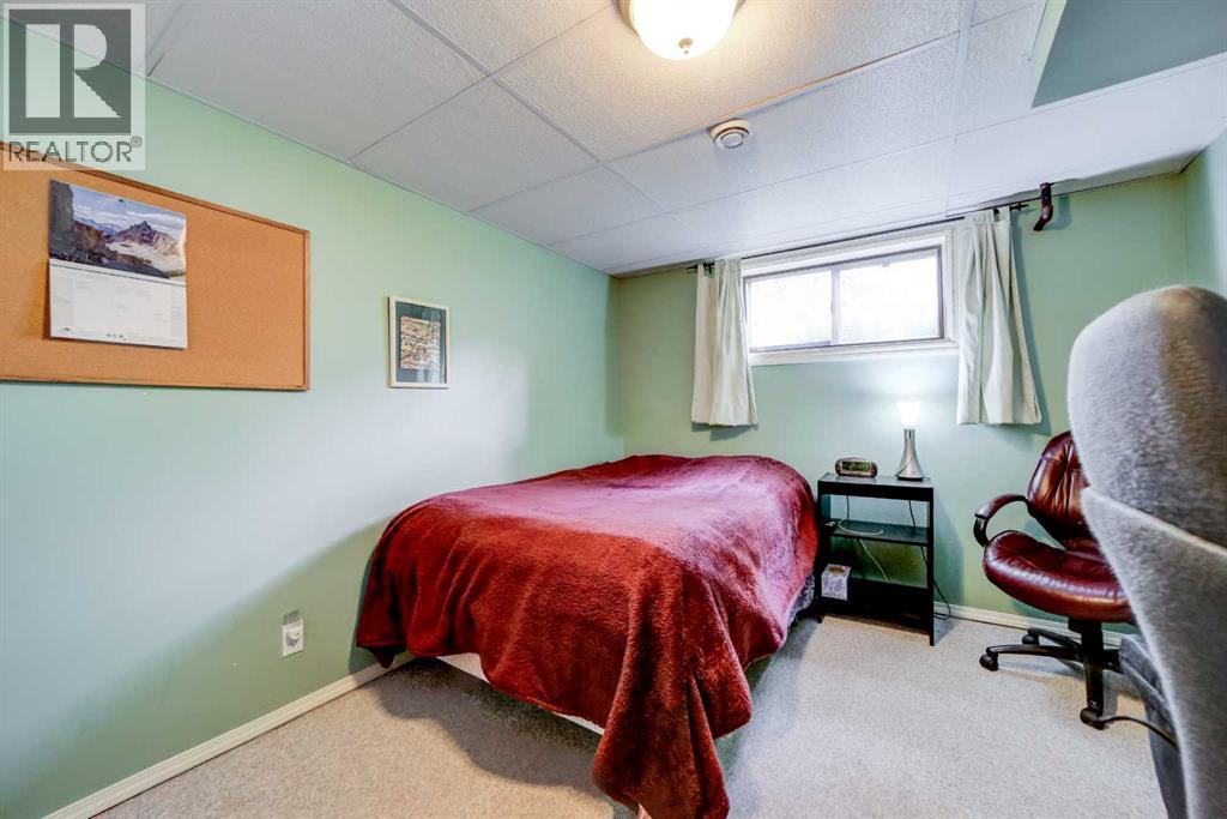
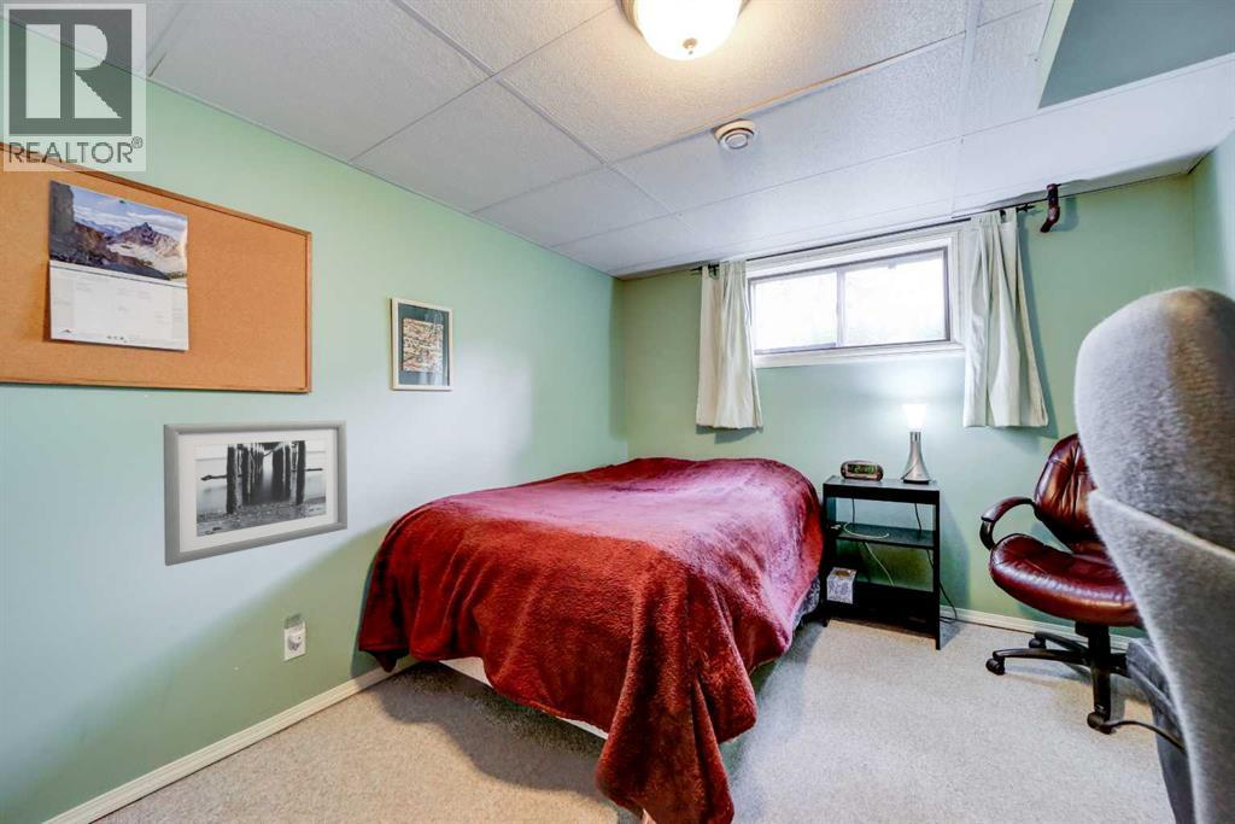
+ wall art (267, 483)
